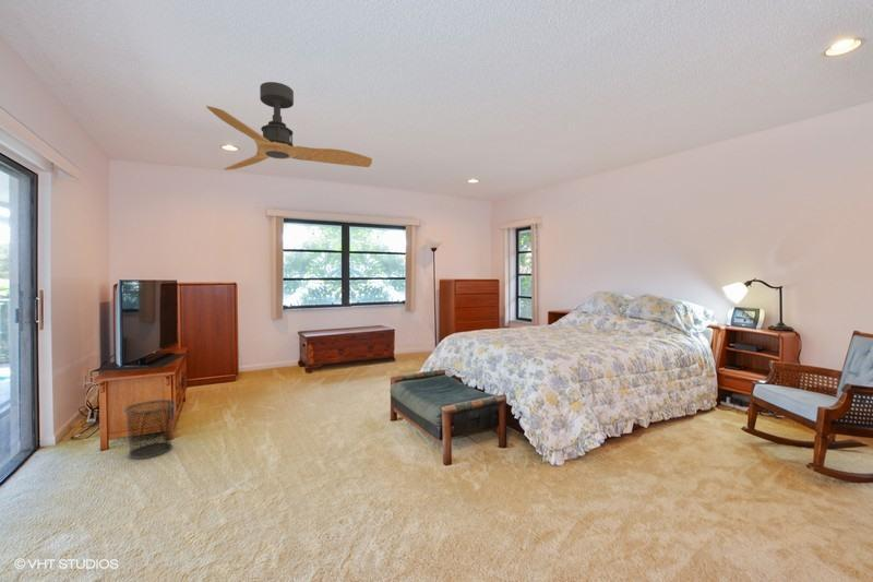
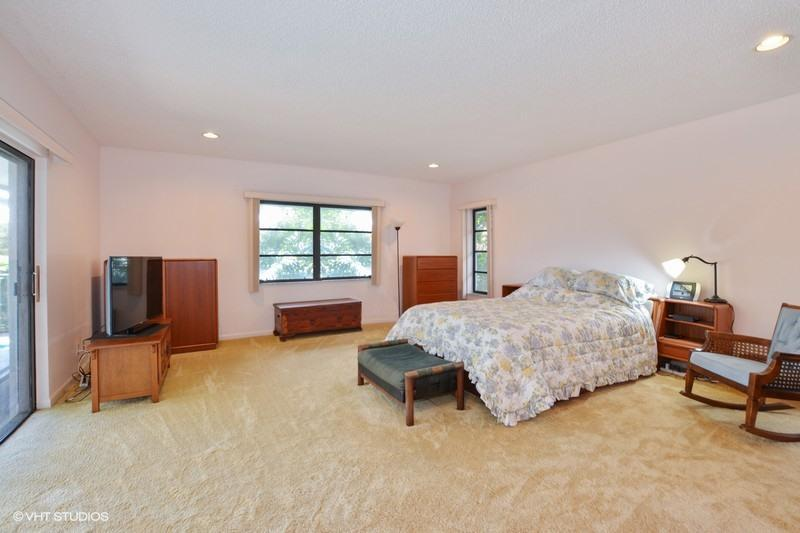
- waste bin (151, 428)
- ceiling fan (290, 130)
